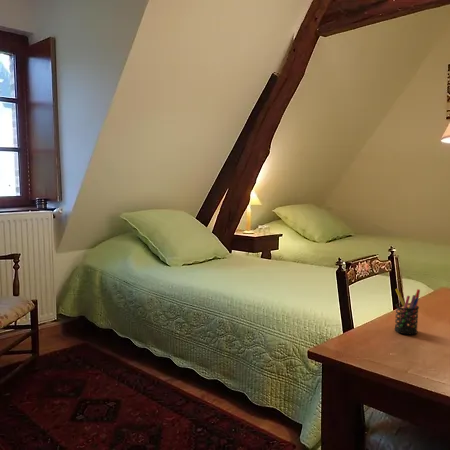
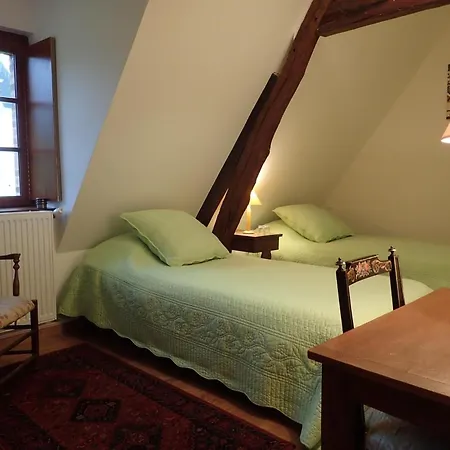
- pen holder (409, 309)
